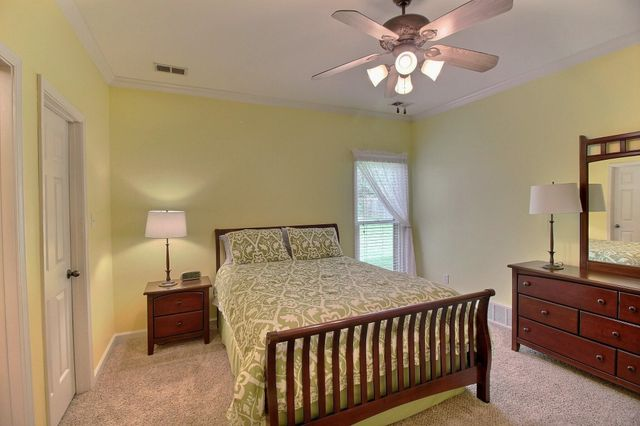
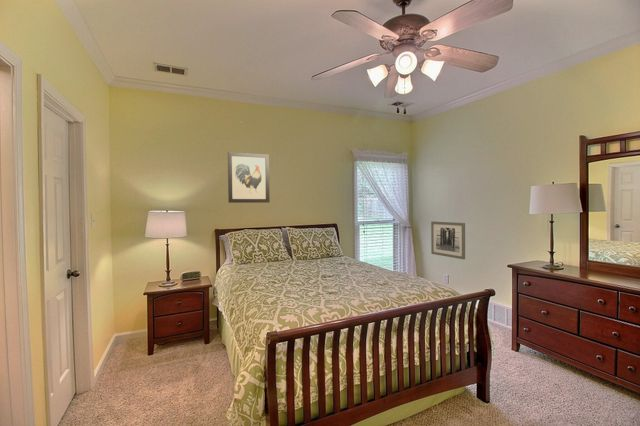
+ wall art (249, 178)
+ wall art (447, 239)
